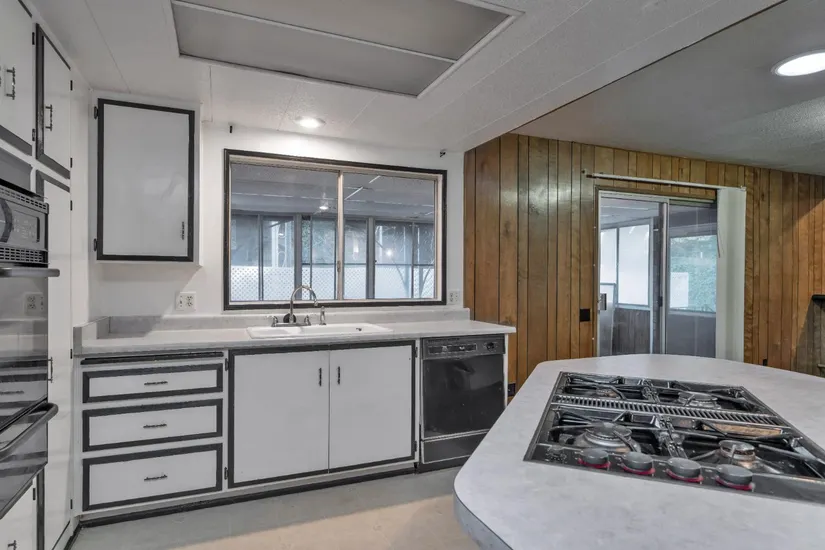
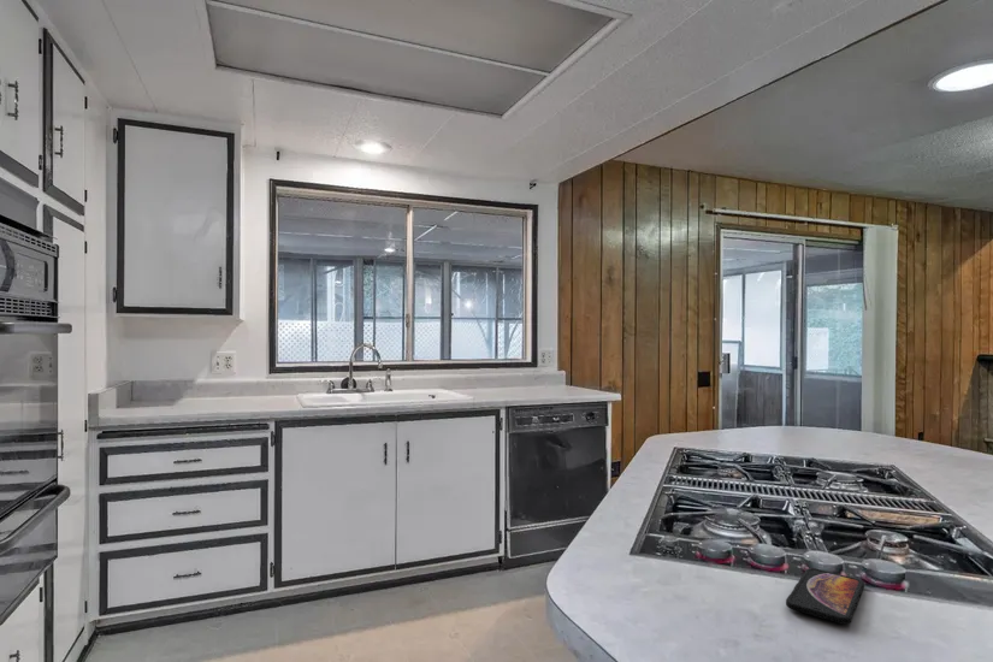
+ smartphone (826, 593)
